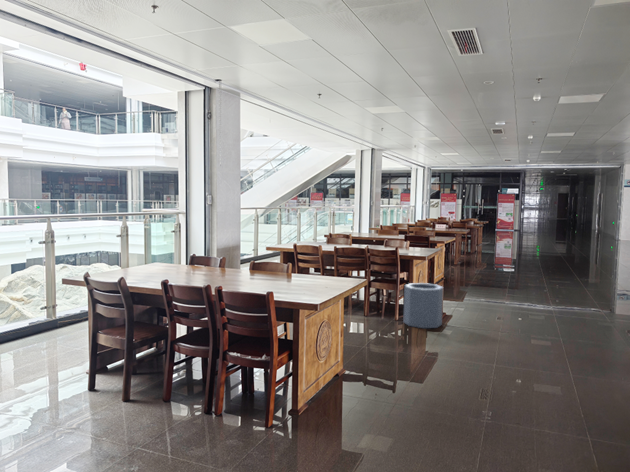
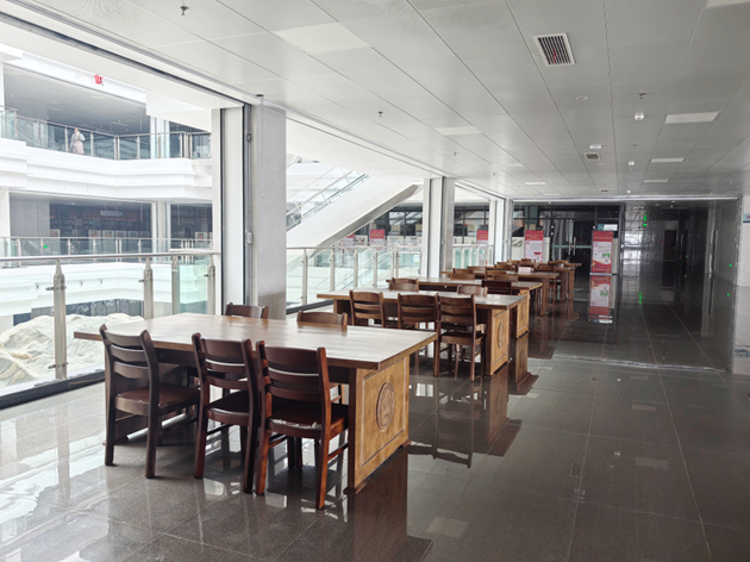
- trash can (423, 304)
